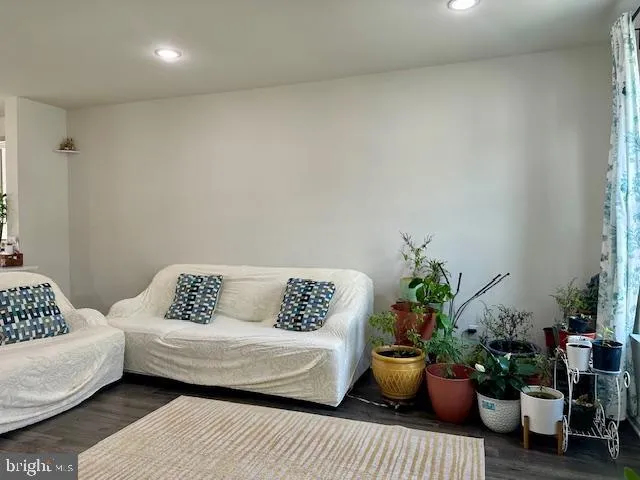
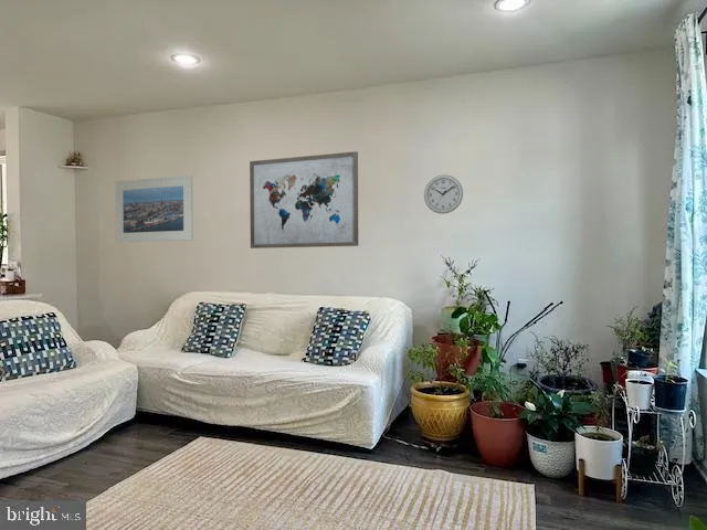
+ wall clock (443, 193)
+ wall art (302, 201)
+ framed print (152, 210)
